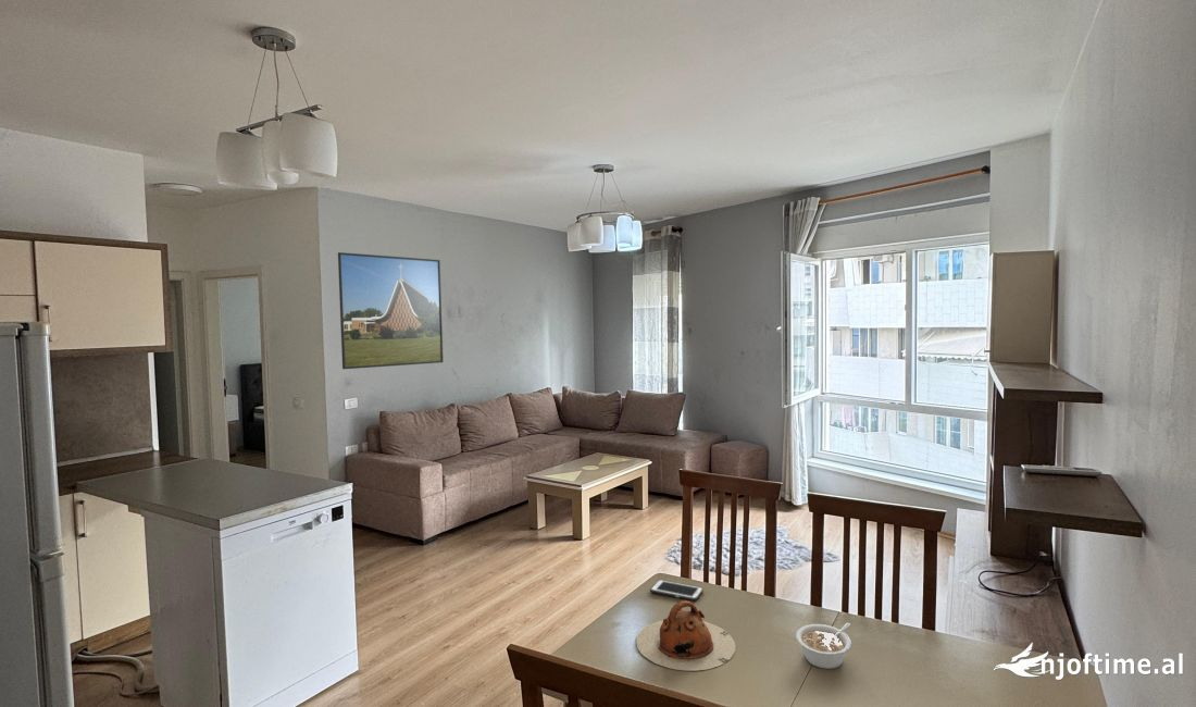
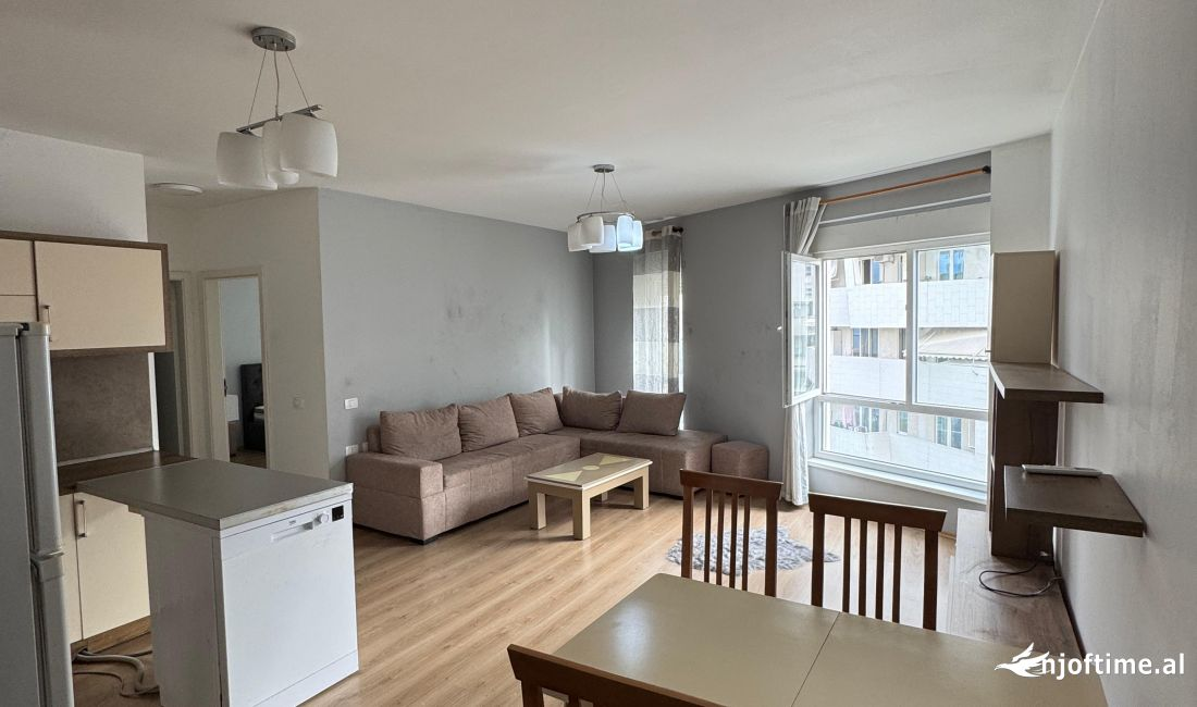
- legume (823, 645)
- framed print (394, 311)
- cell phone (676, 590)
- teapot (685, 621)
